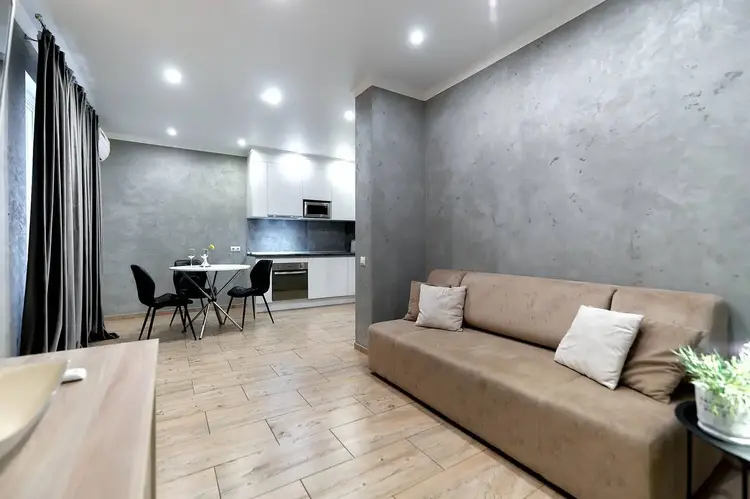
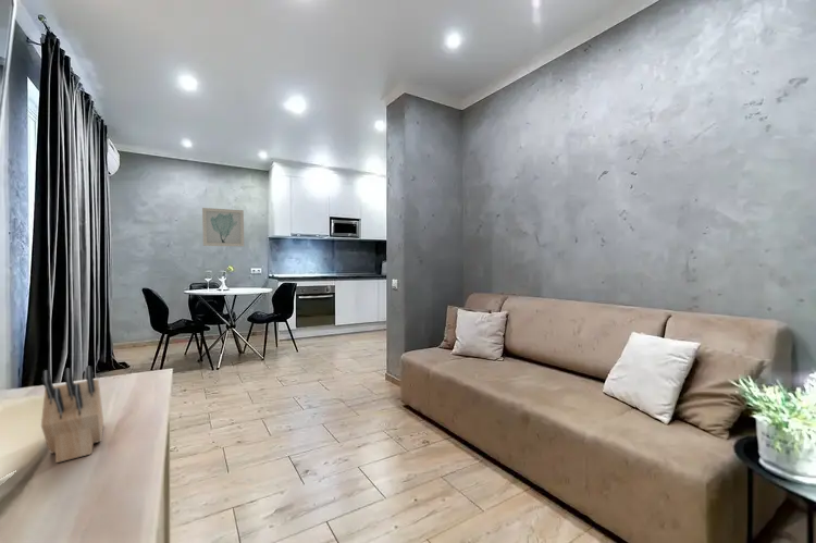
+ knife block (74, 403)
+ wall art (223, 227)
